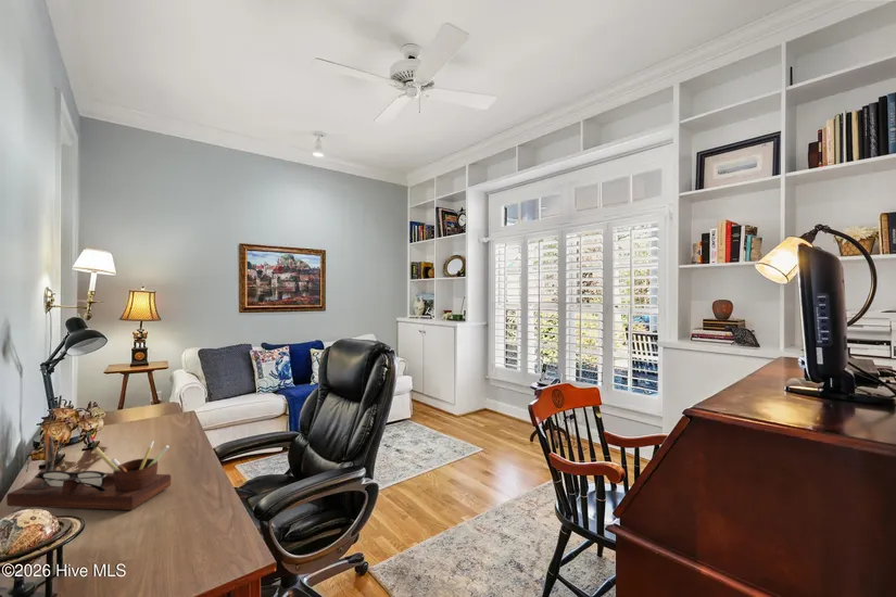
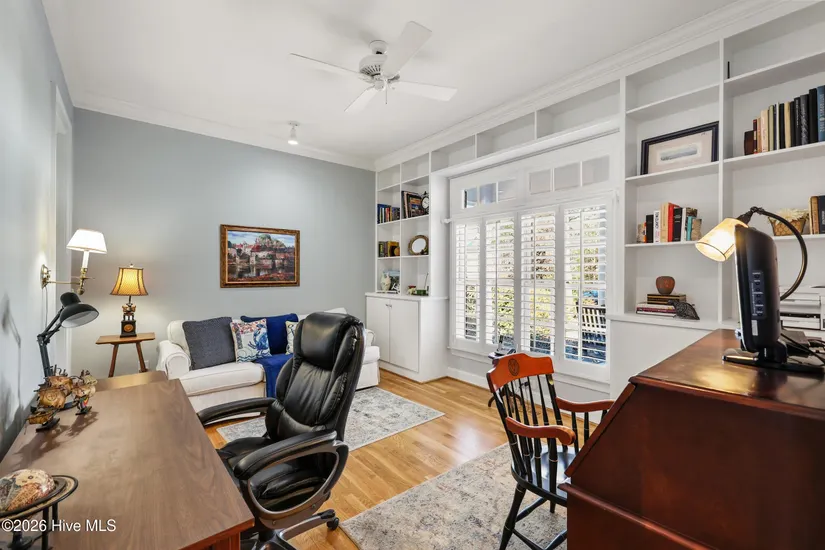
- desk organizer (97, 471)
